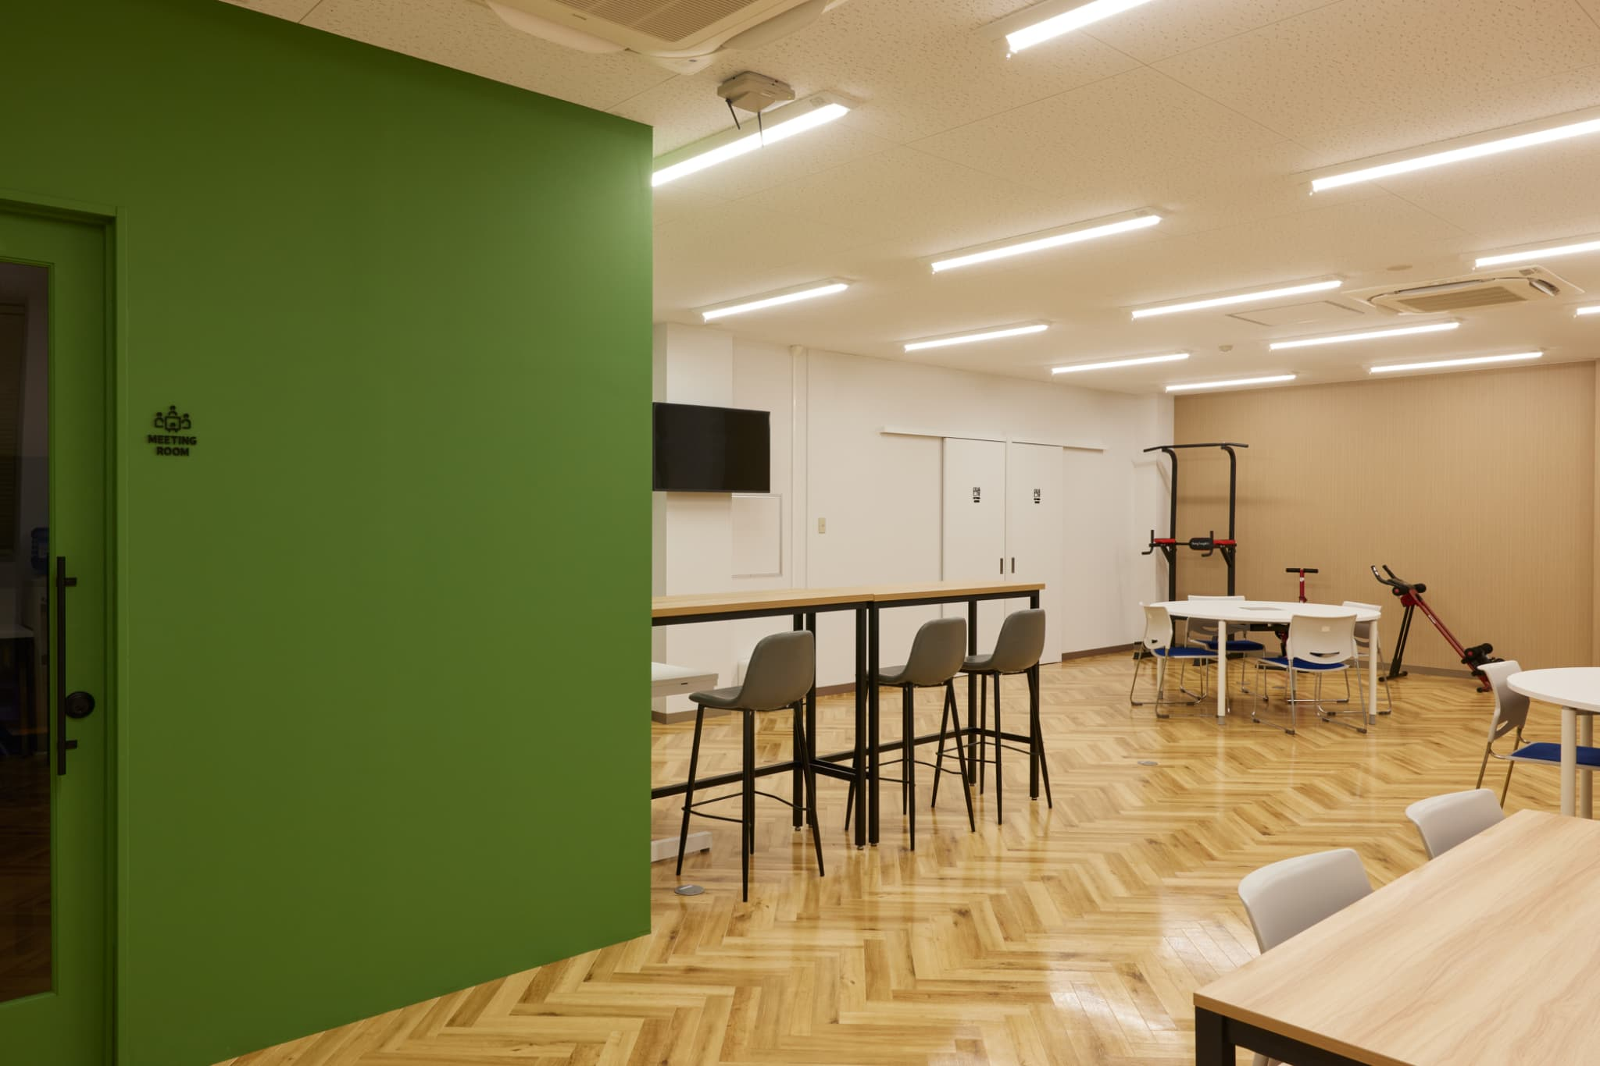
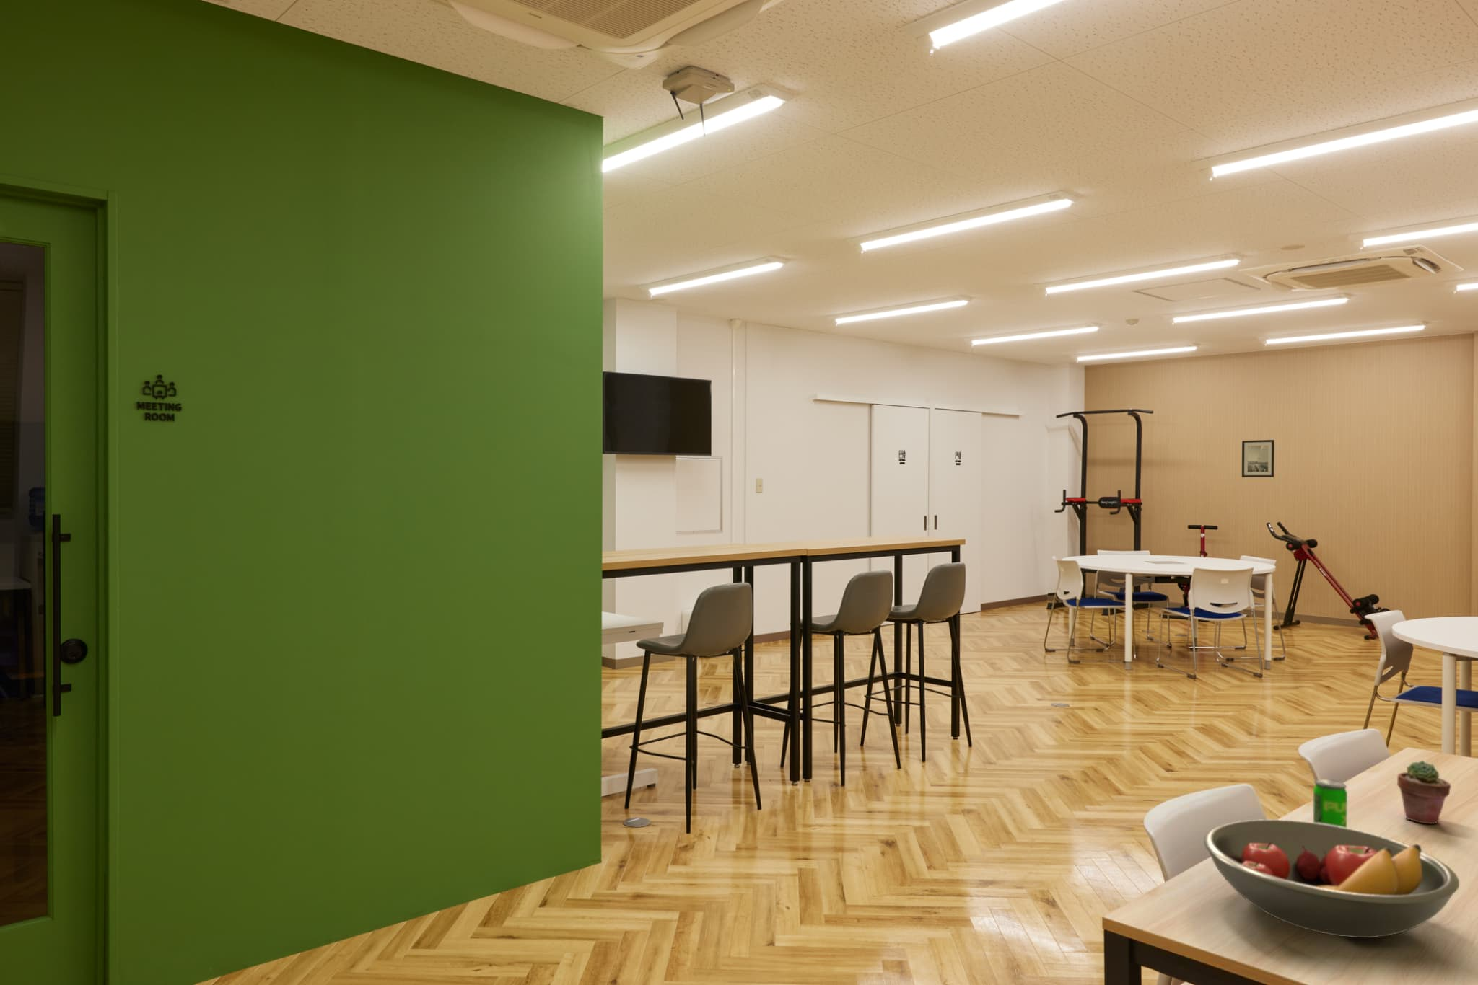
+ fruit bowl (1324, 877)
+ wall art (1257, 458)
+ potted succulent (1422, 790)
+ beverage can (1330, 815)
